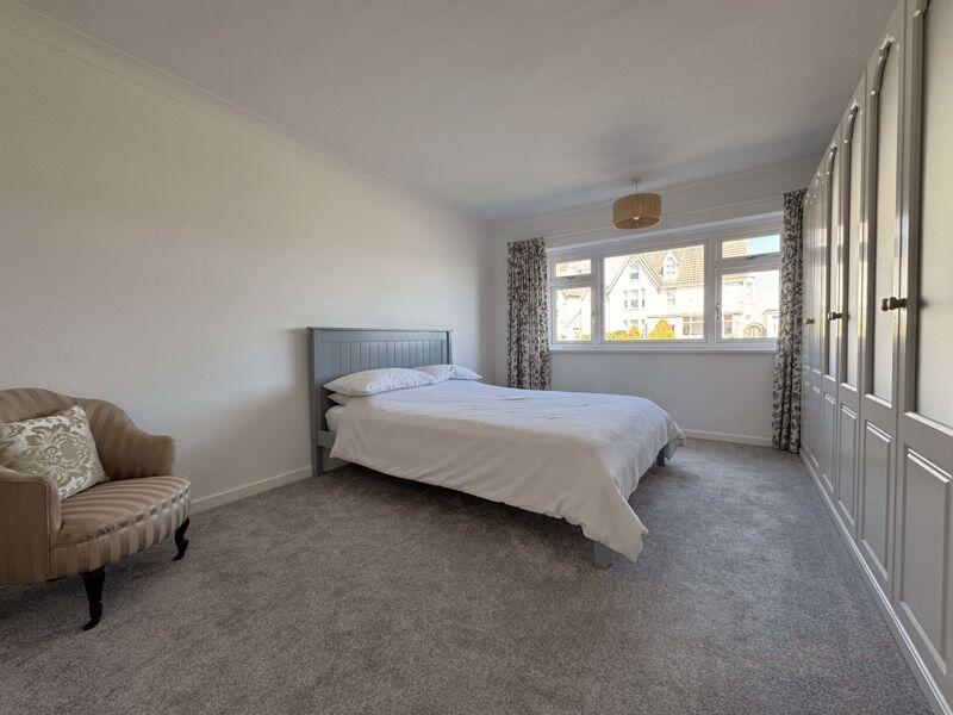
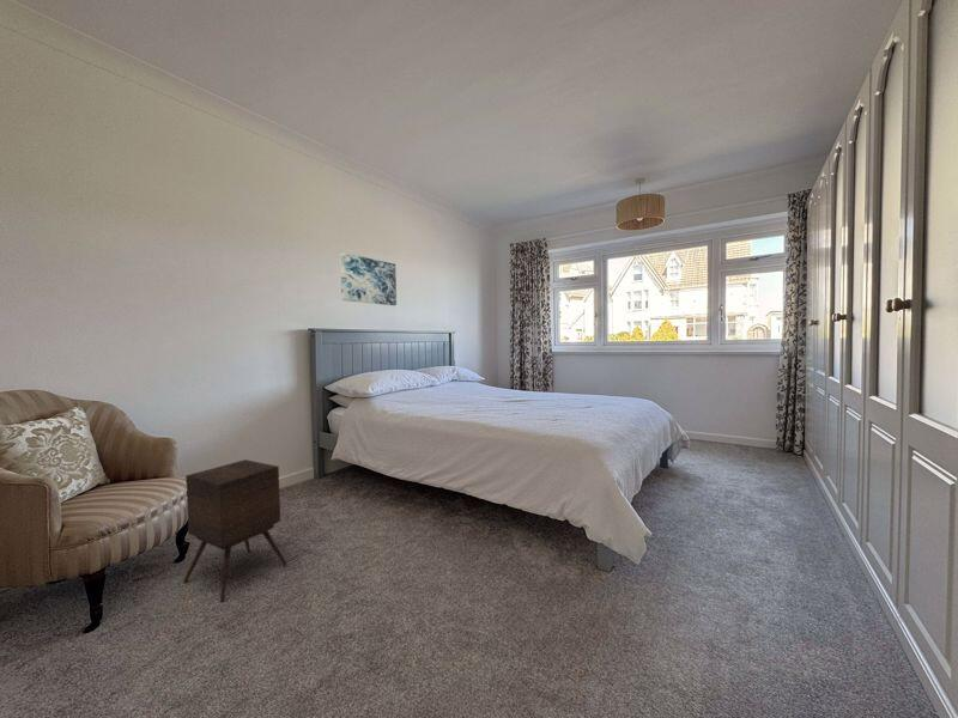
+ wall art (370, 280)
+ side table (235, 522)
